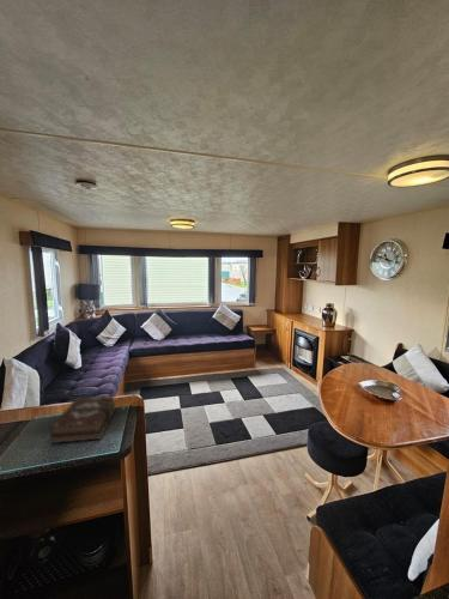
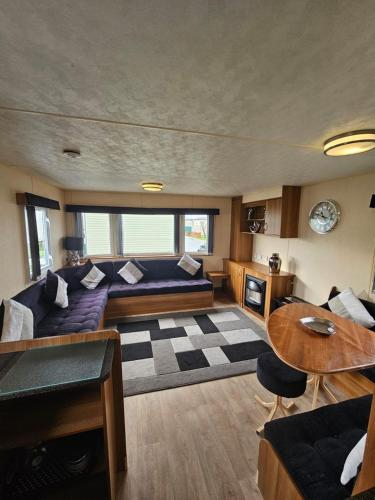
- hardback book (86, 416)
